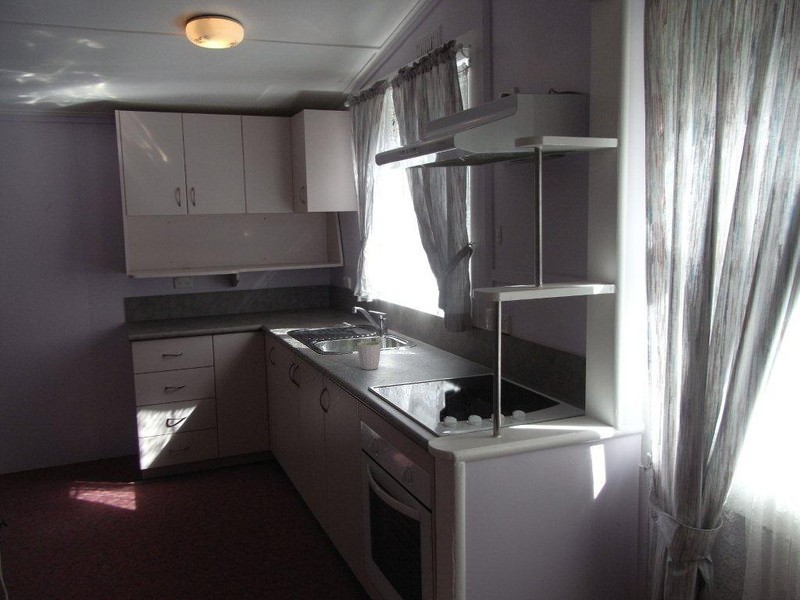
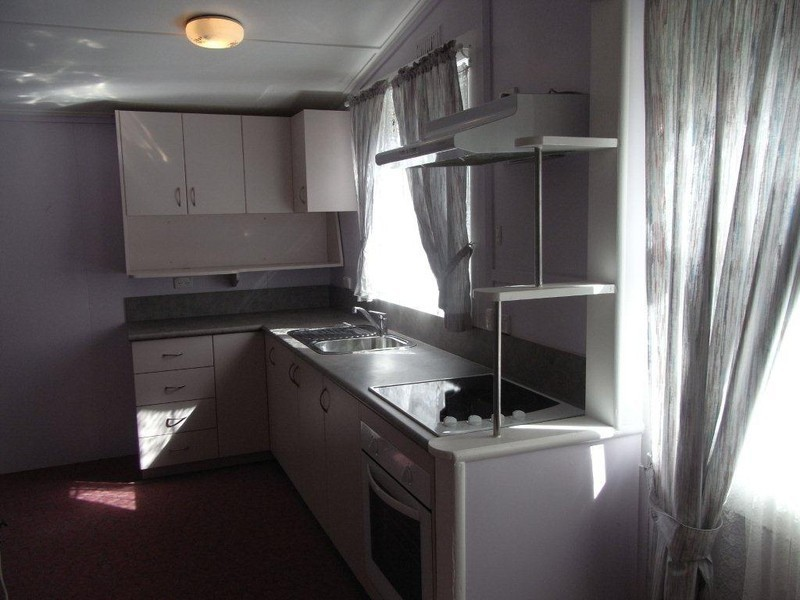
- mug (367, 355)
